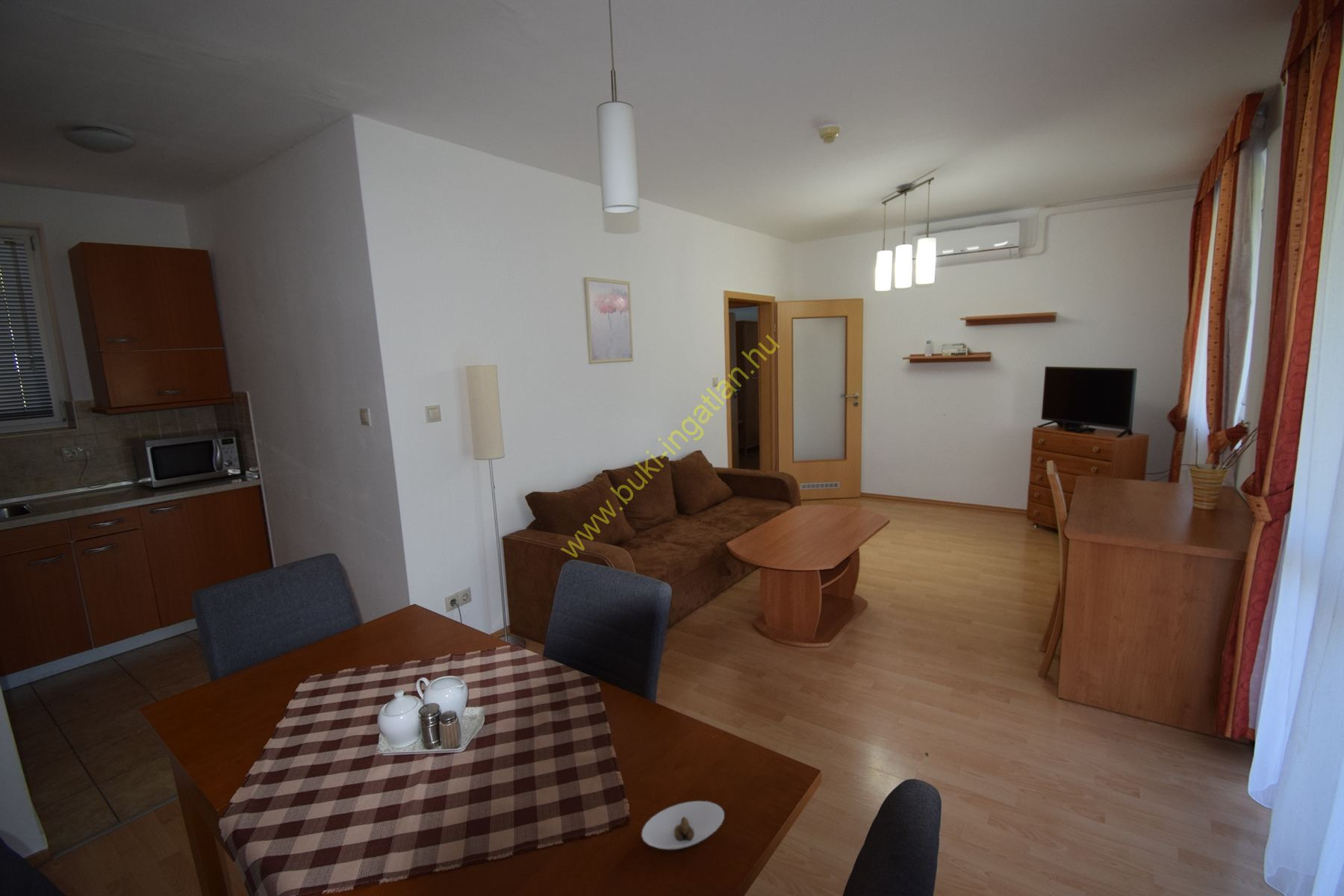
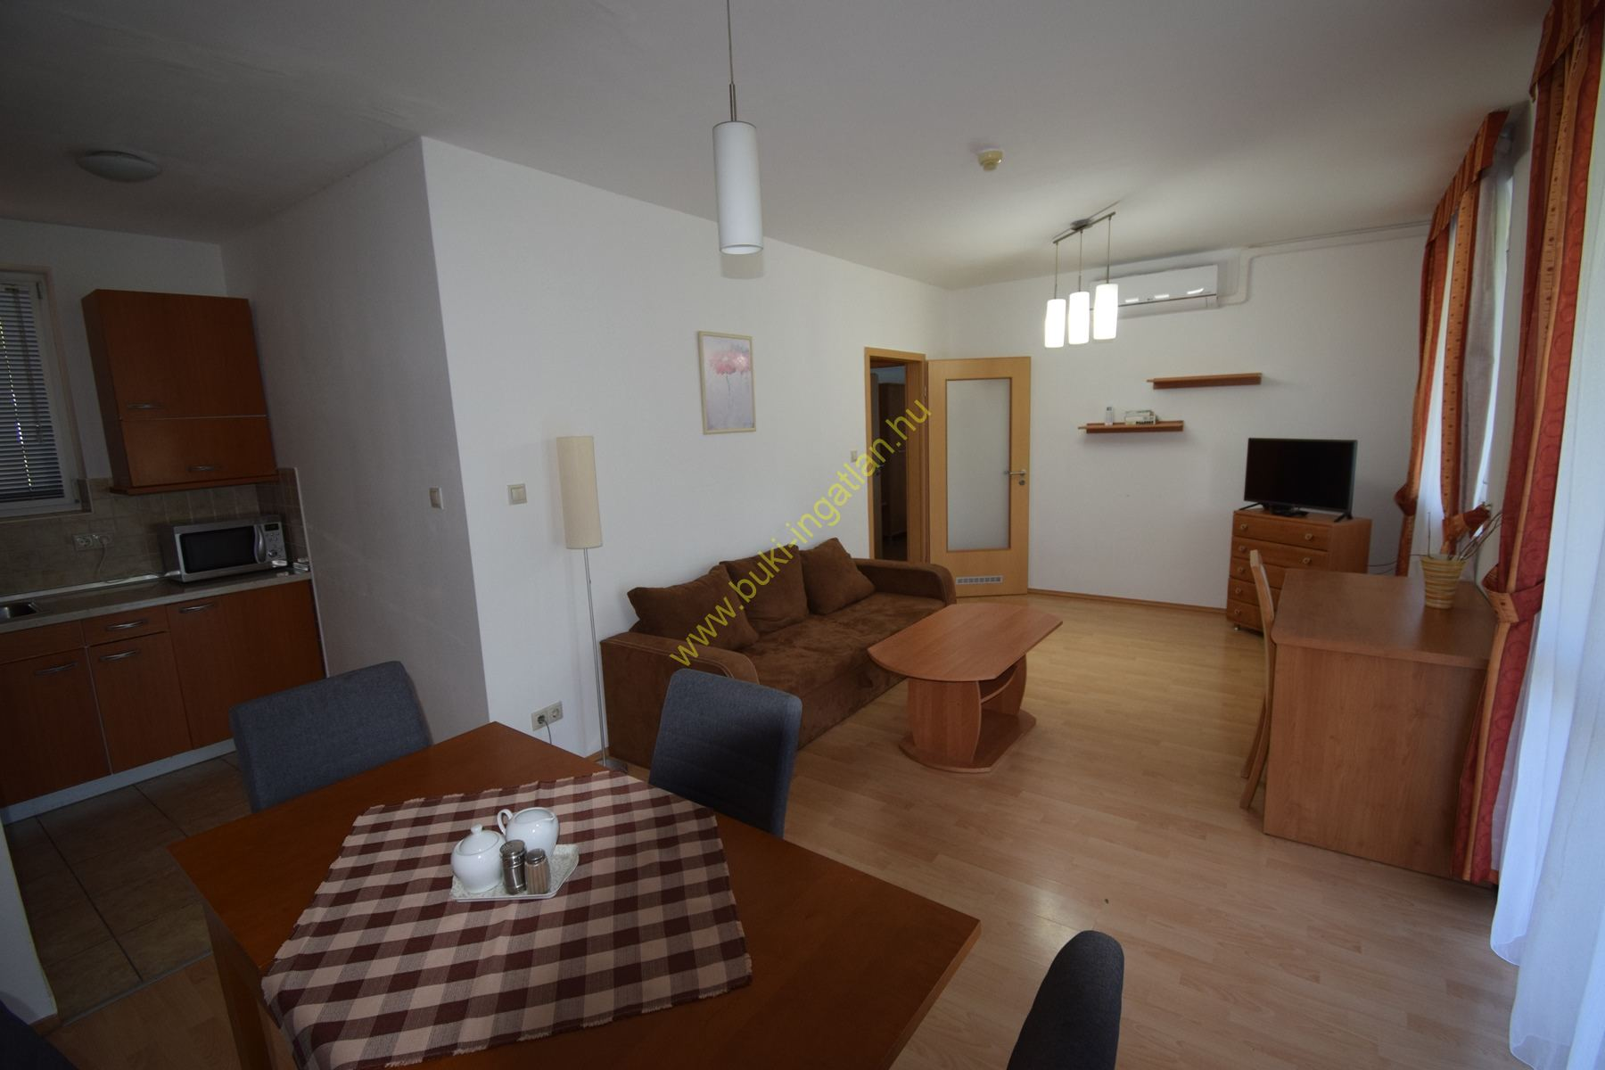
- saucer (683, 829)
